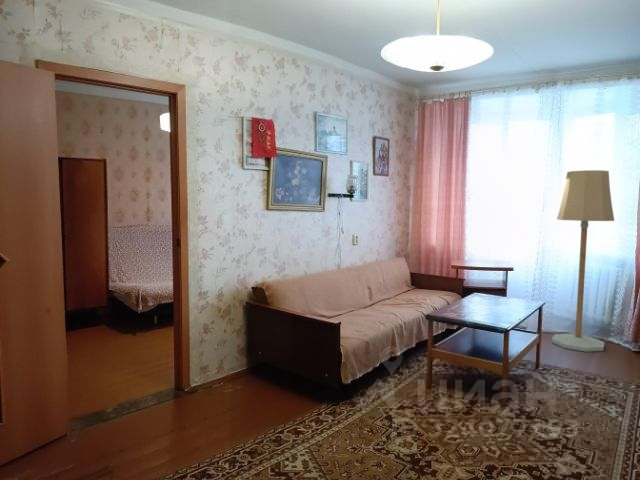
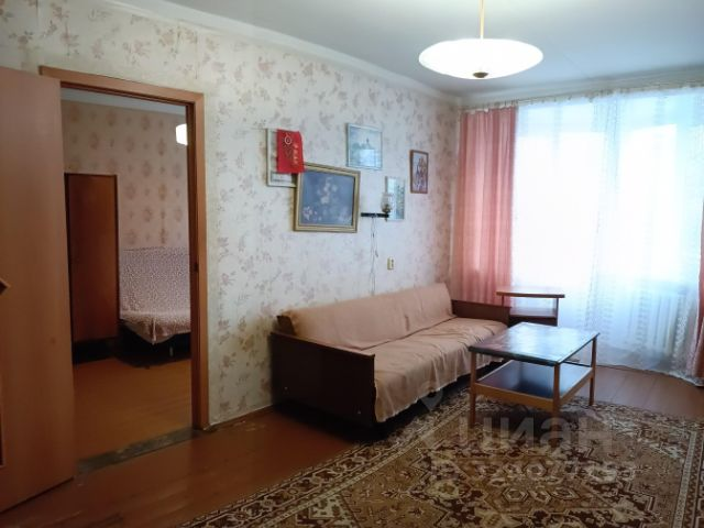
- floor lamp (582, 259)
